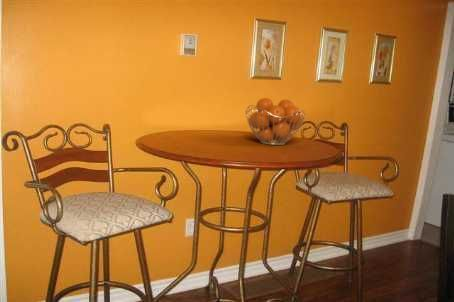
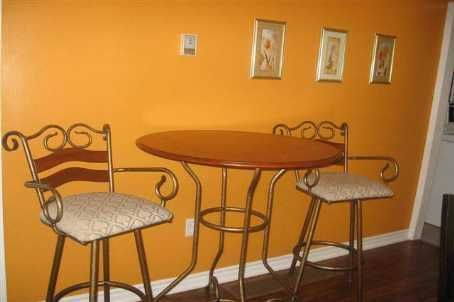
- fruit basket (274, 120)
